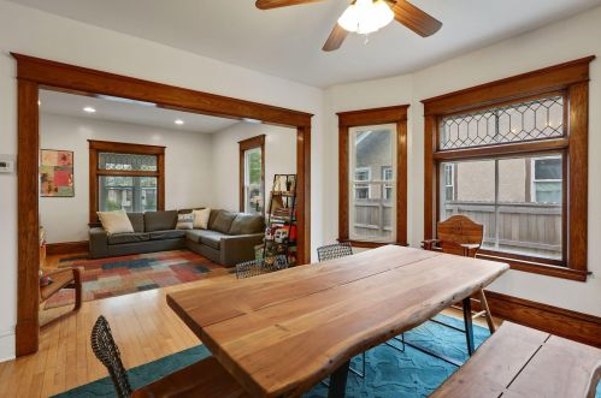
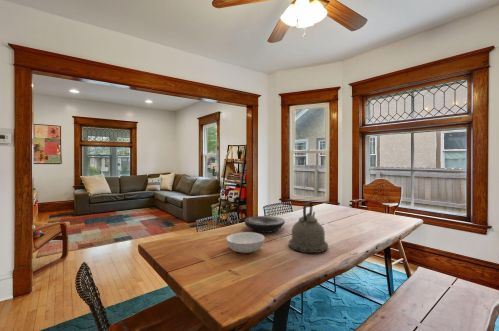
+ plate (264, 224)
+ kettle (307, 223)
+ serving bowl (245, 243)
